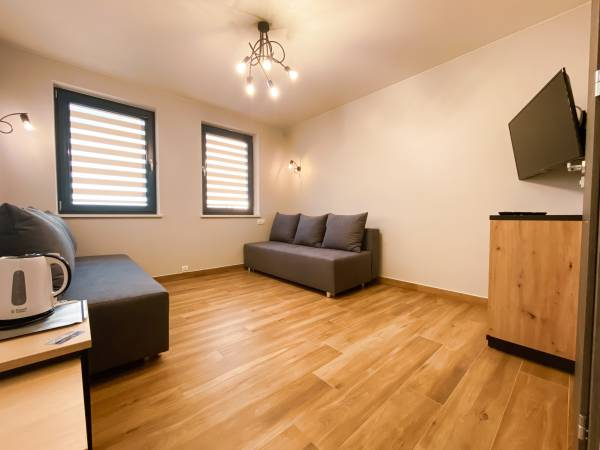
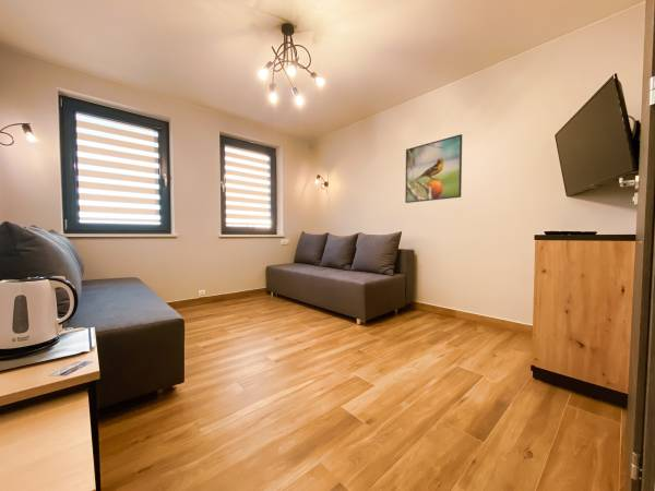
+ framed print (431, 171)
